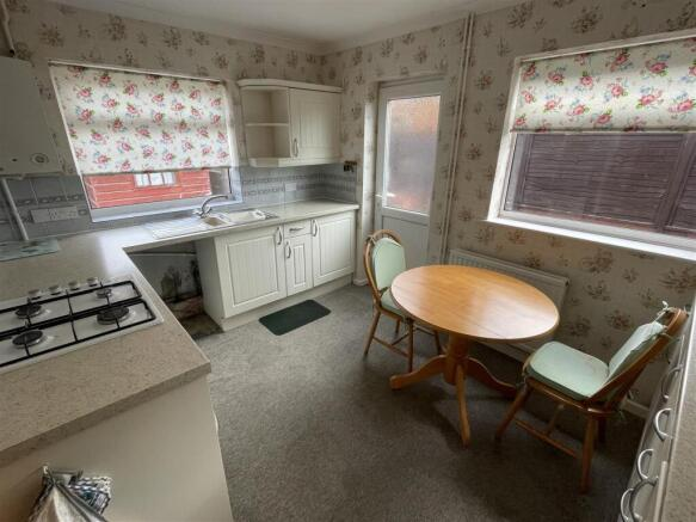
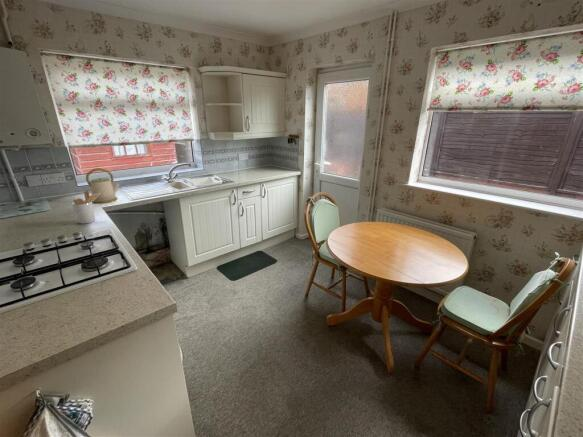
+ kettle (103, 184)
+ utensil holder (87, 207)
